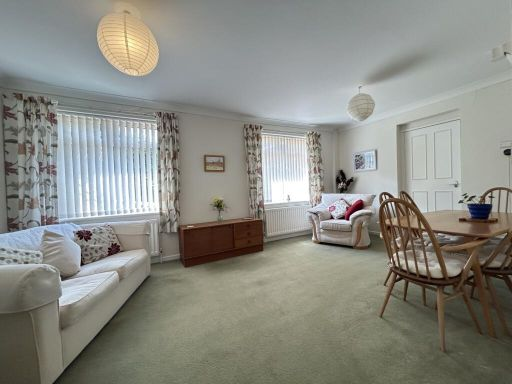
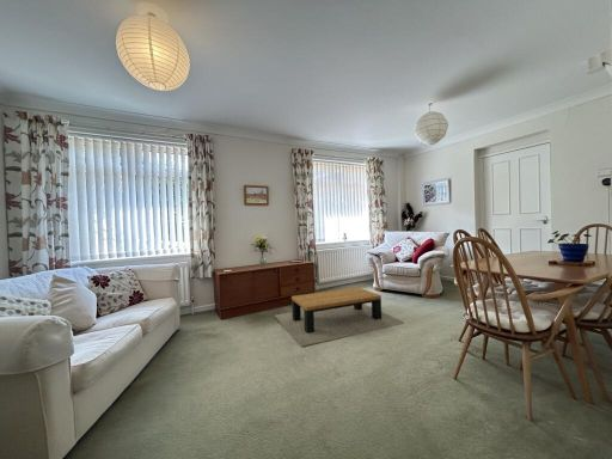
+ coffee table (336, 307)
